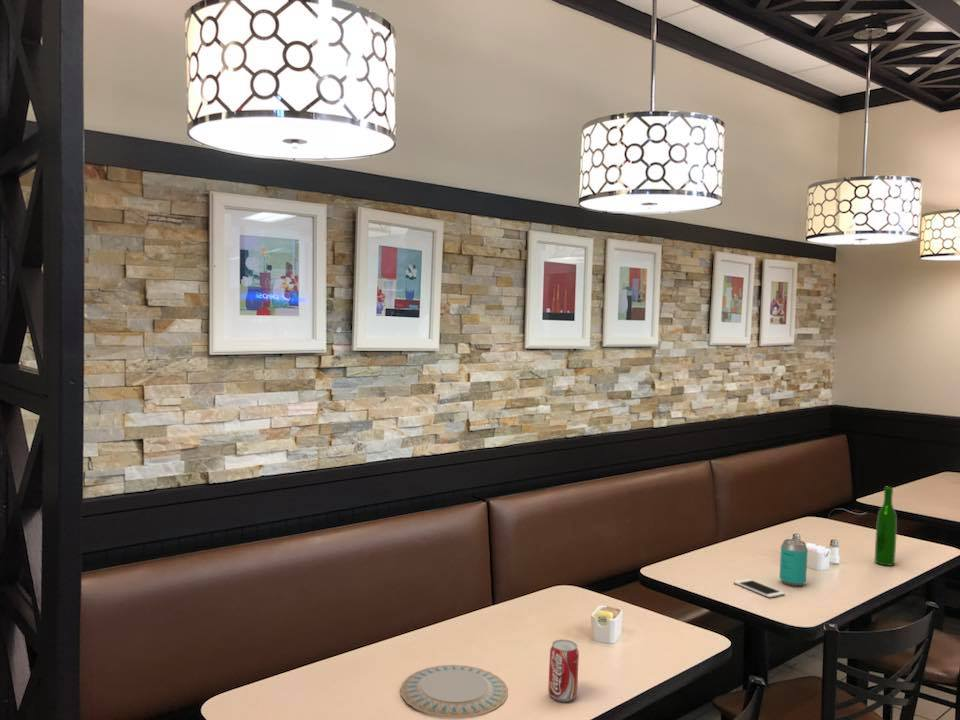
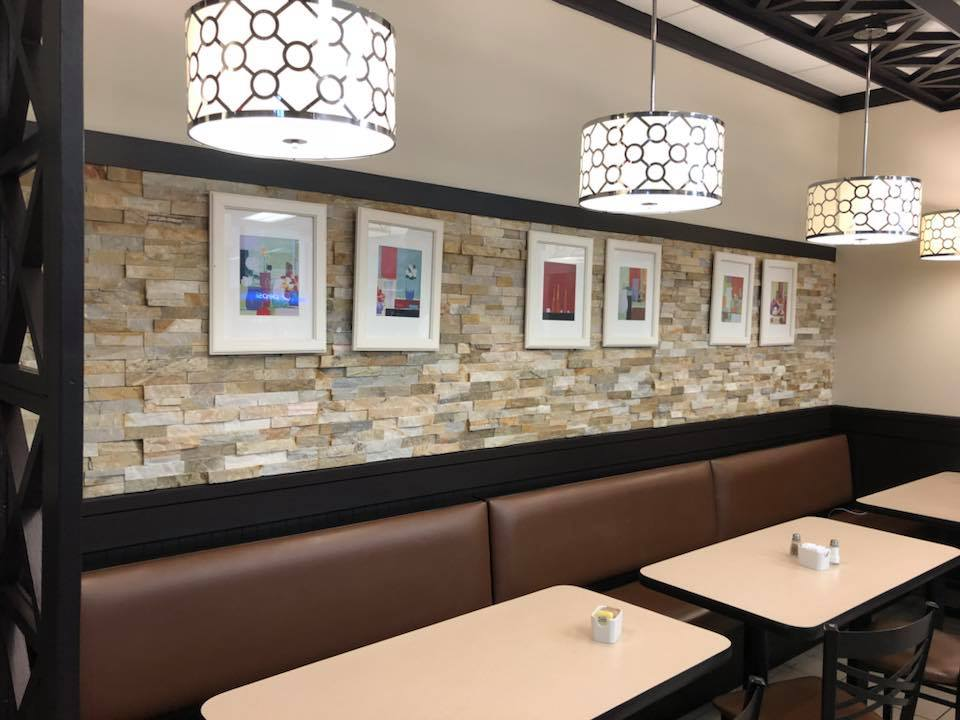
- beverage can (793, 562)
- cell phone (758, 587)
- wine bottle (886, 525)
- chinaware (454, 687)
- soda can (563, 670)
